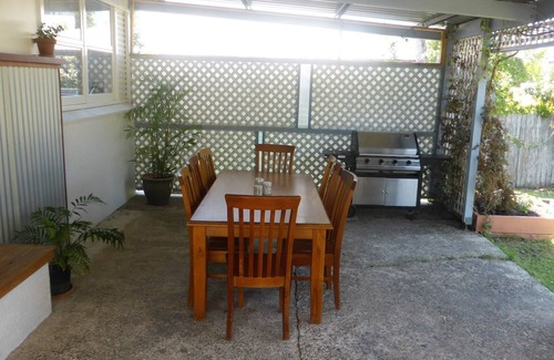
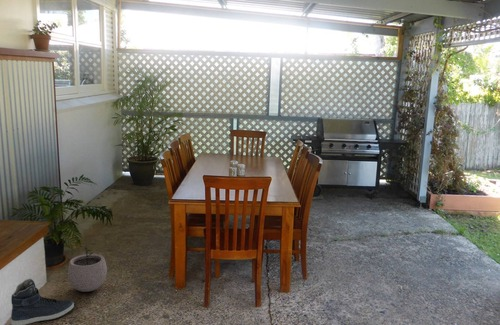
+ sneaker (42, 297)
+ plant pot (87, 267)
